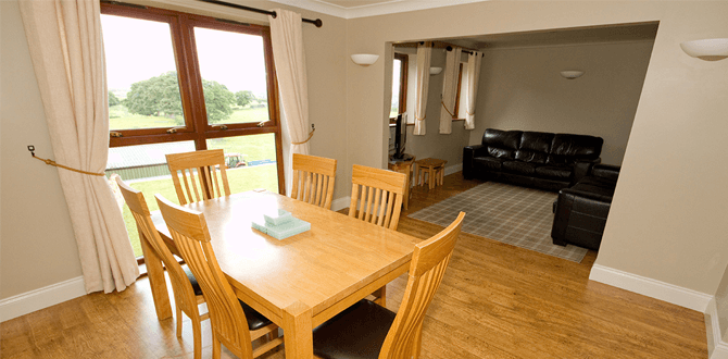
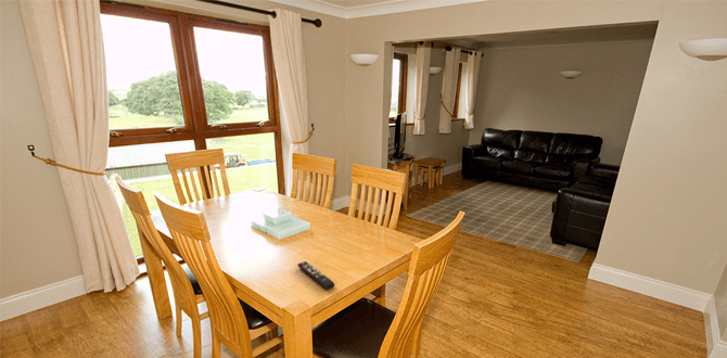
+ remote control (315, 273)
